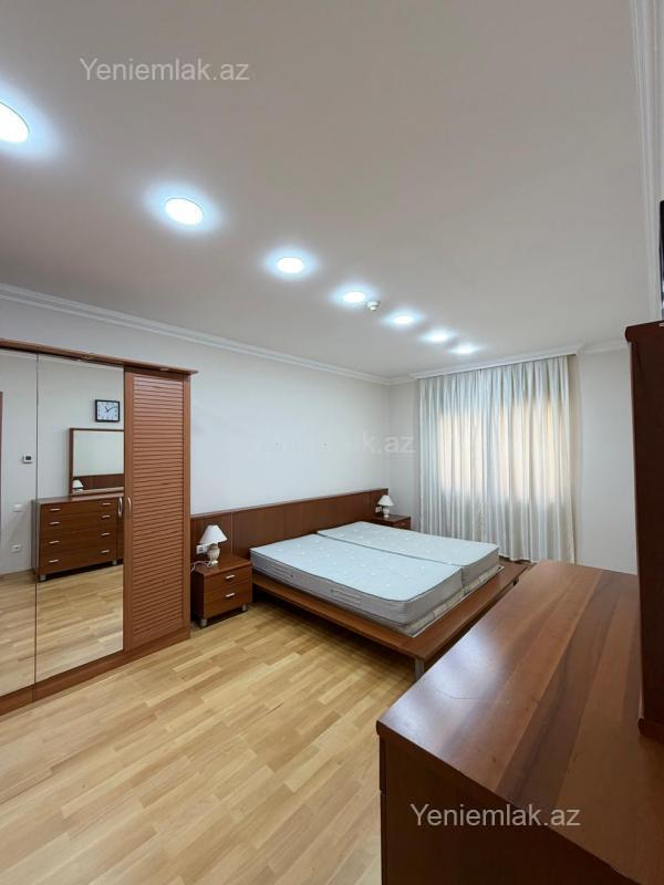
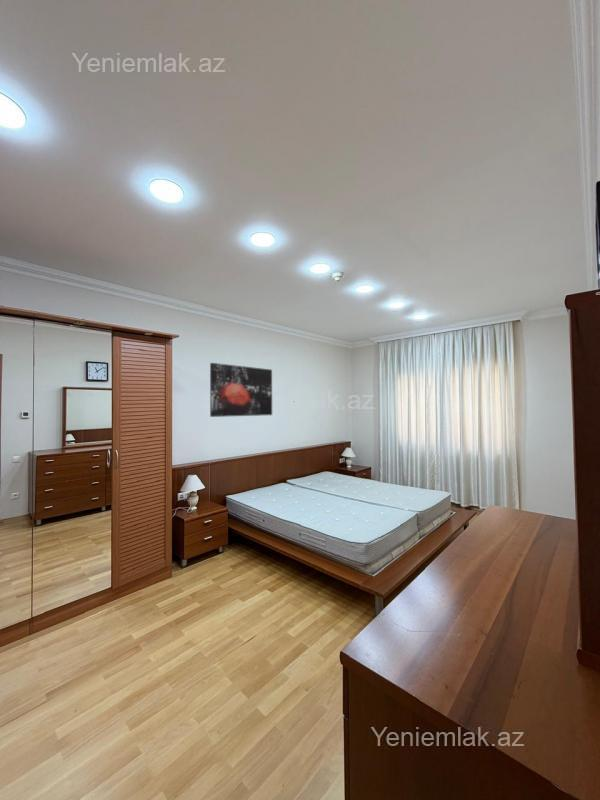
+ wall art (243, 391)
